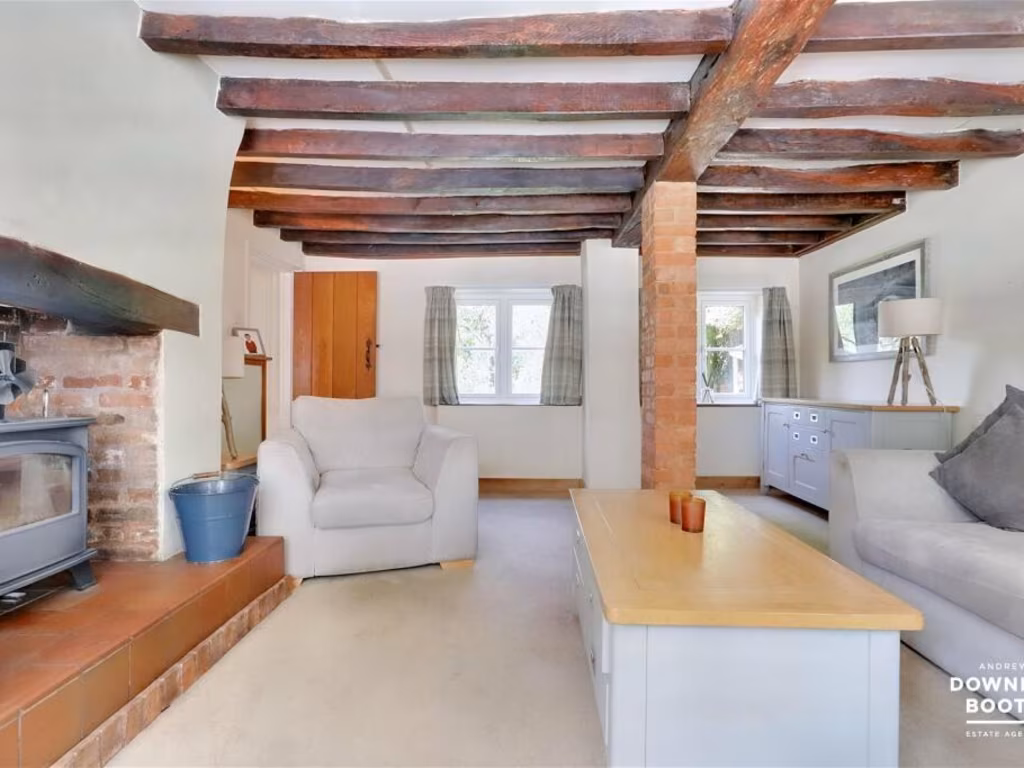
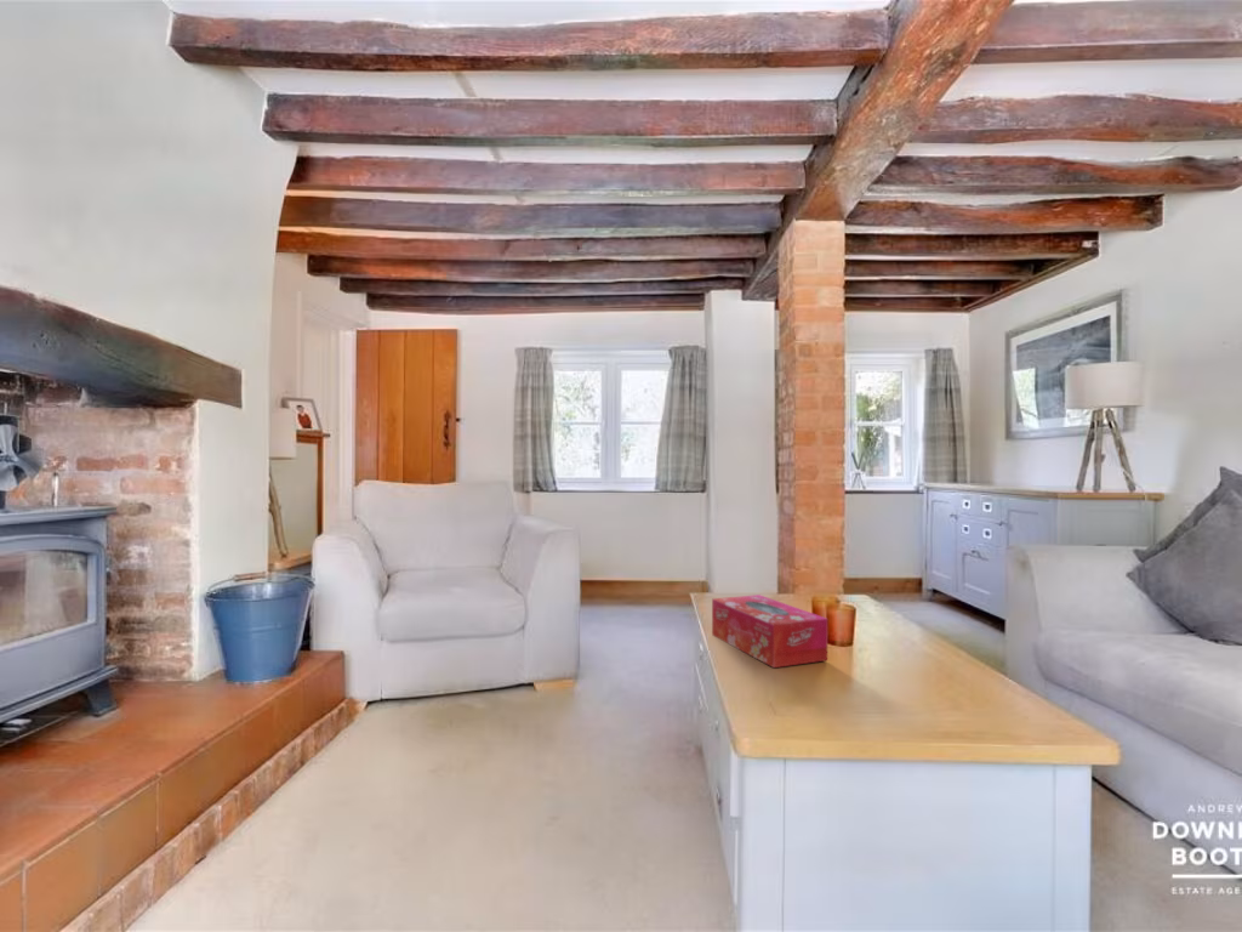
+ tissue box (765, 627)
